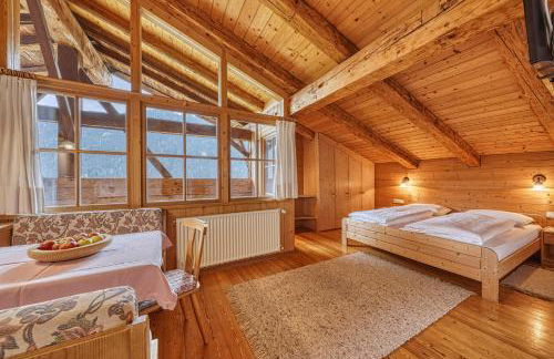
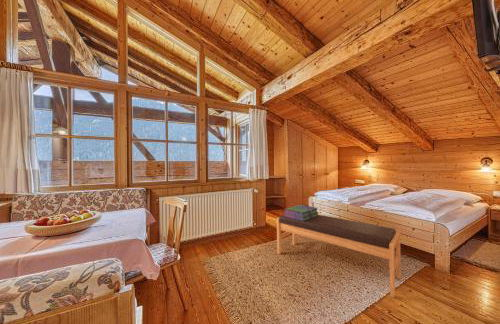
+ bench (331, 242)
+ stack of books (301, 211)
